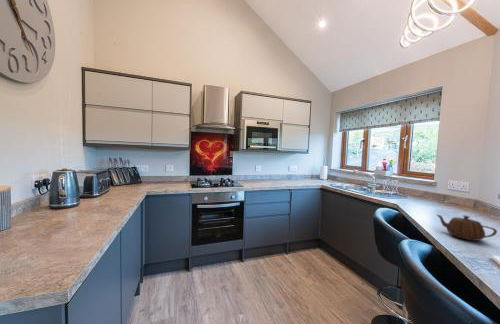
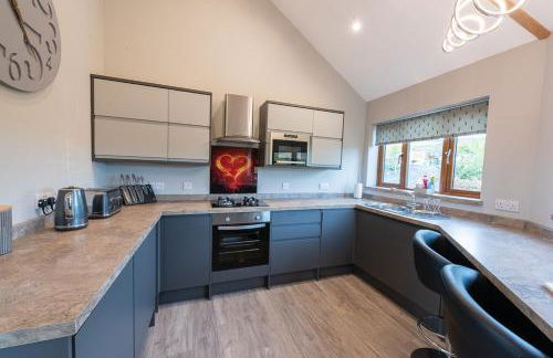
- teapot (463, 226)
